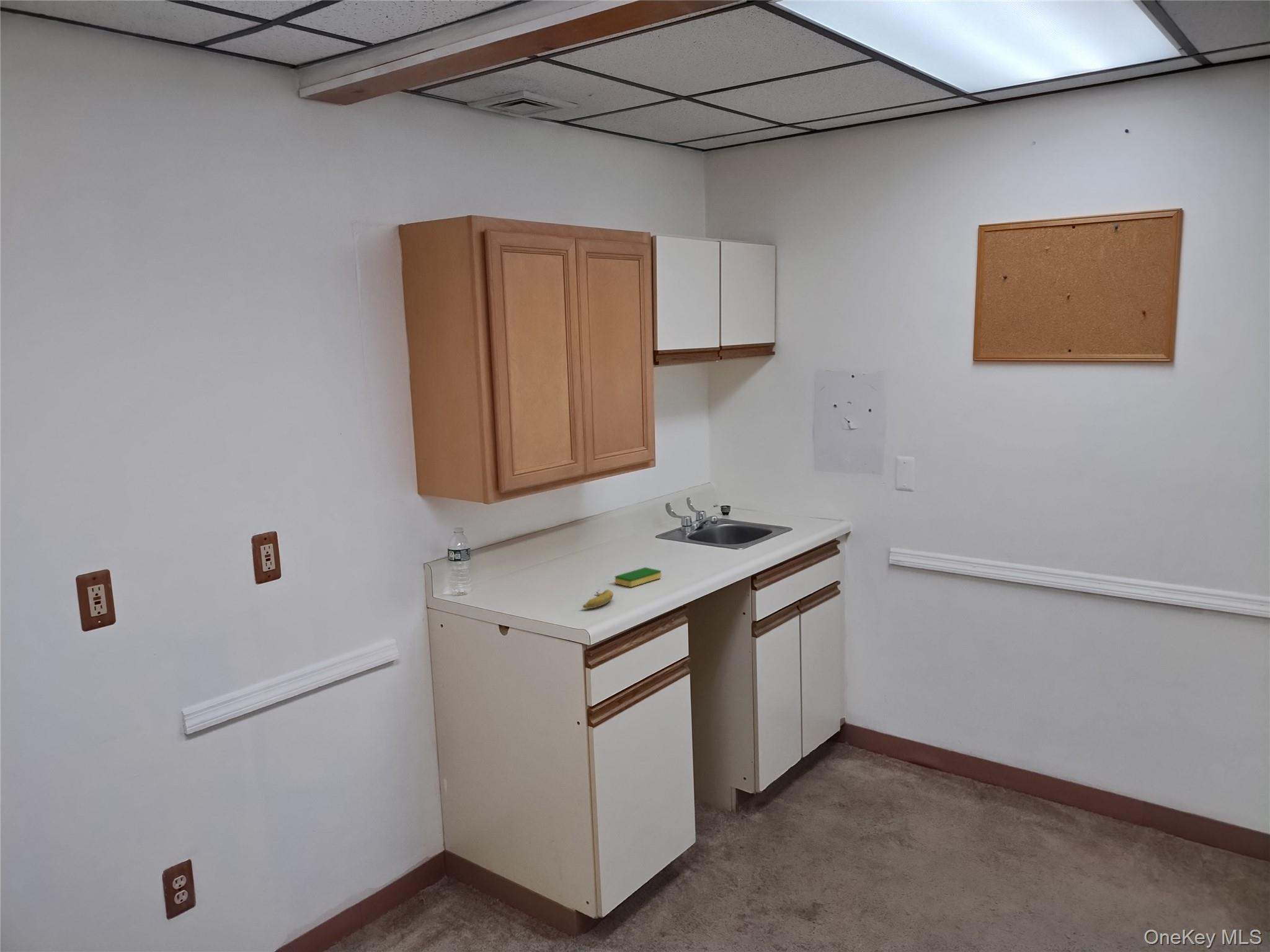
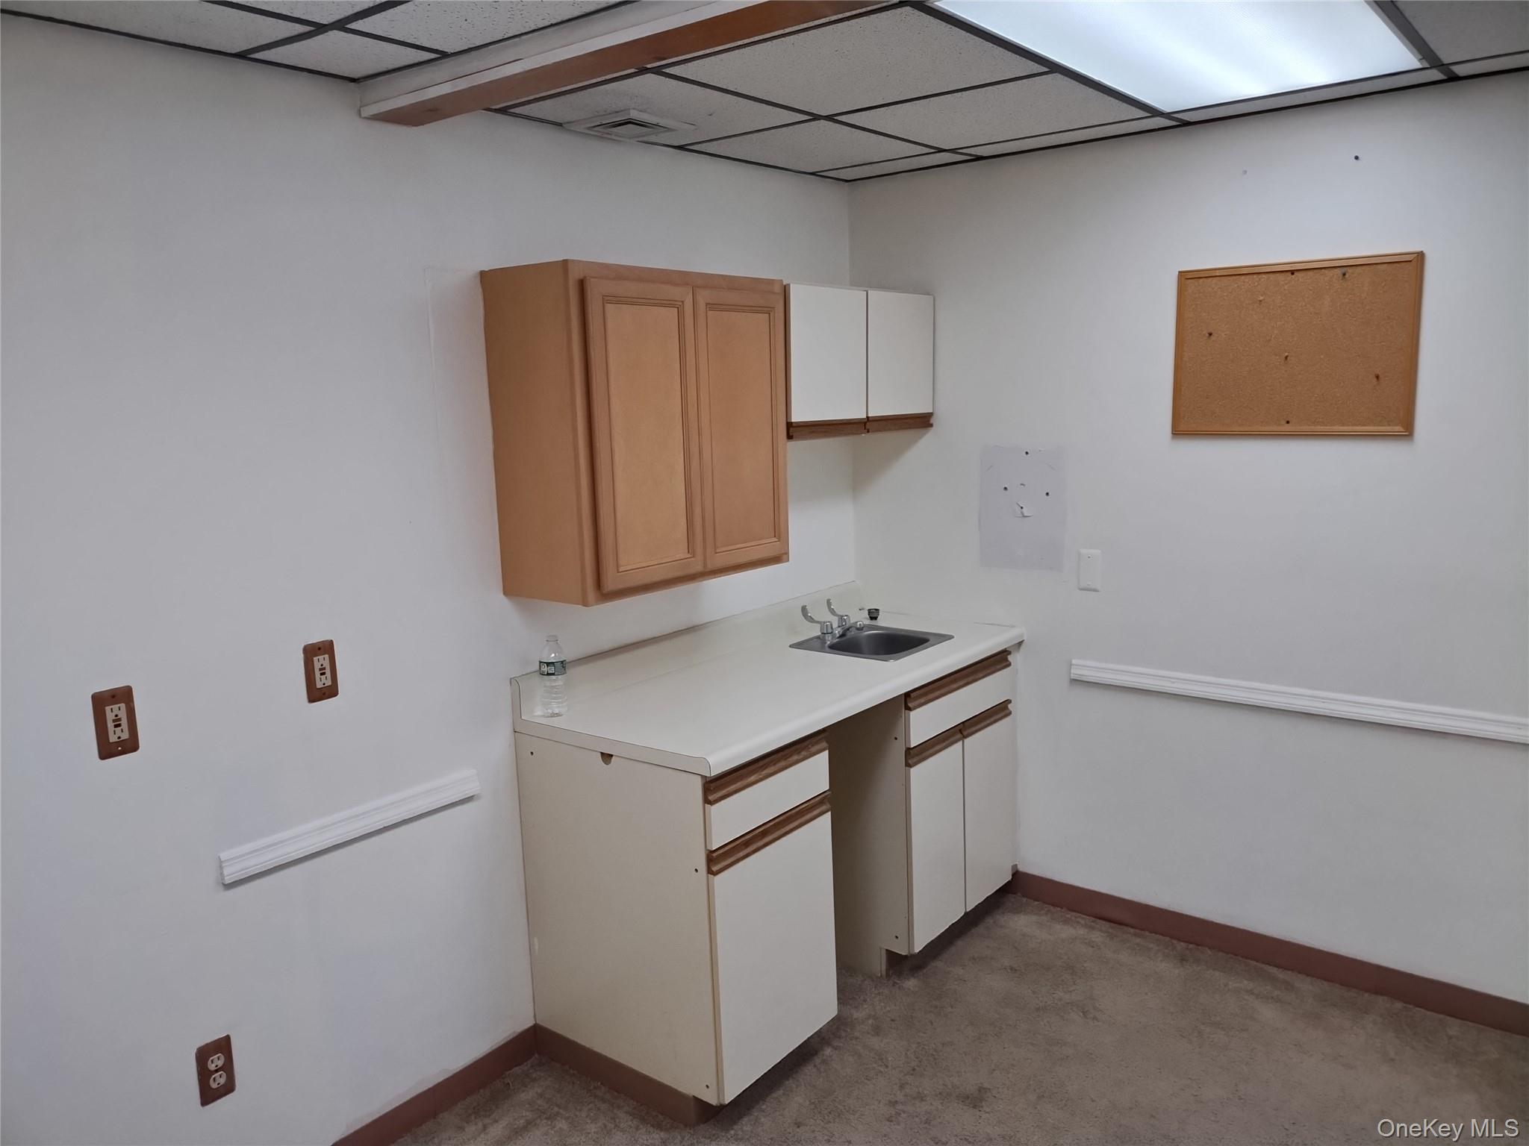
- banana (597, 597)
- dish sponge (638, 576)
